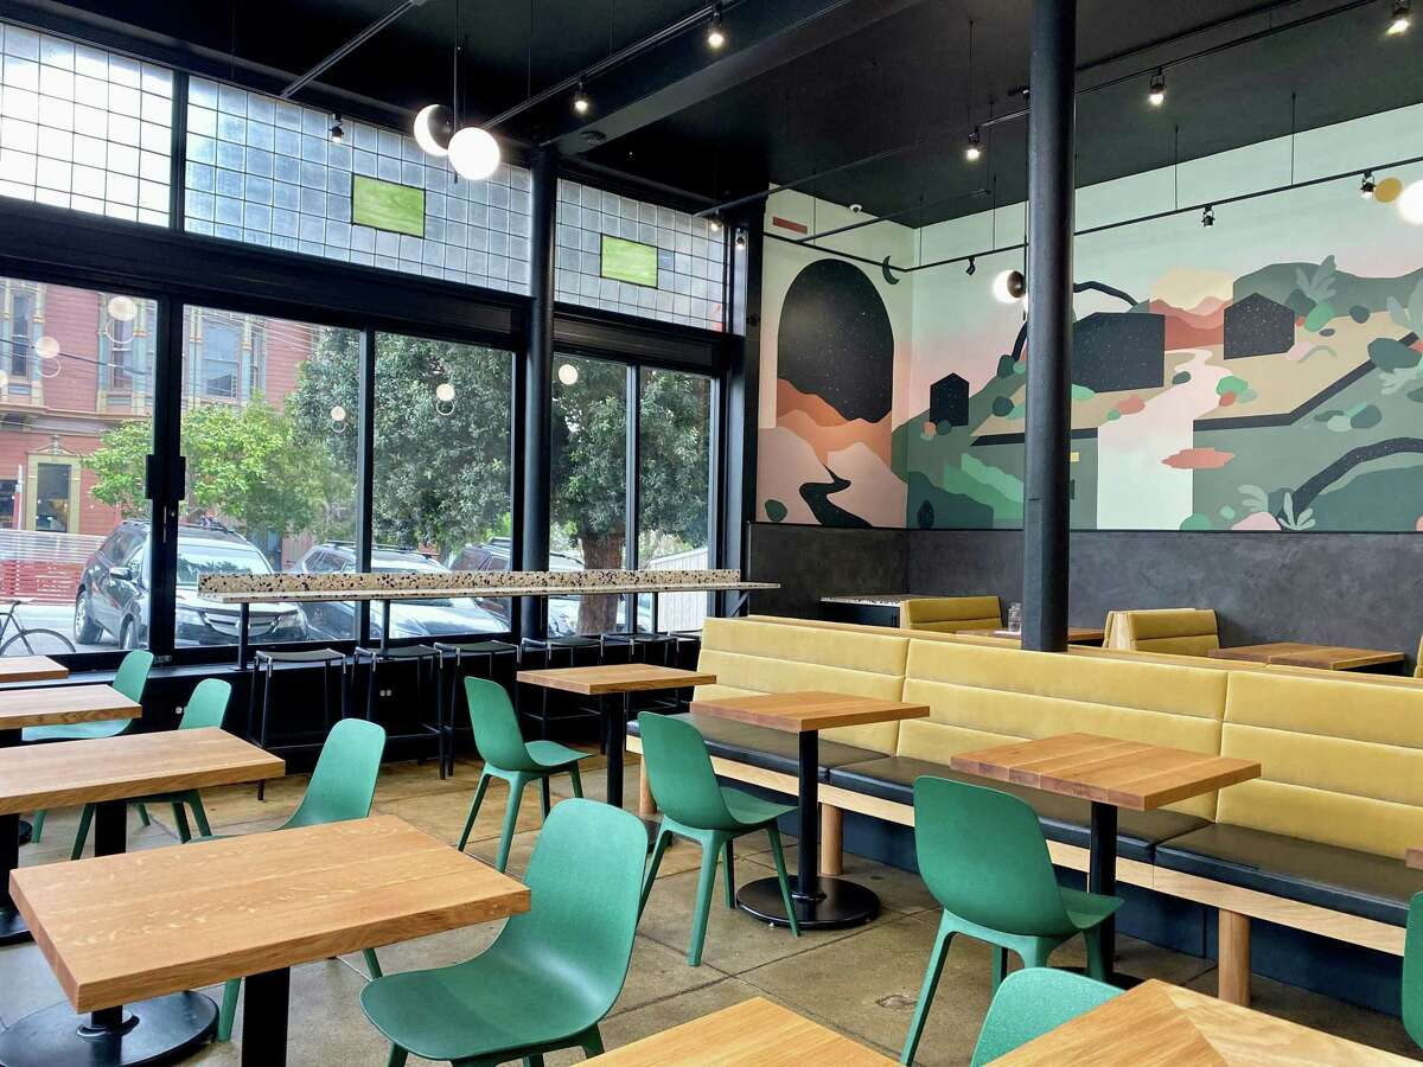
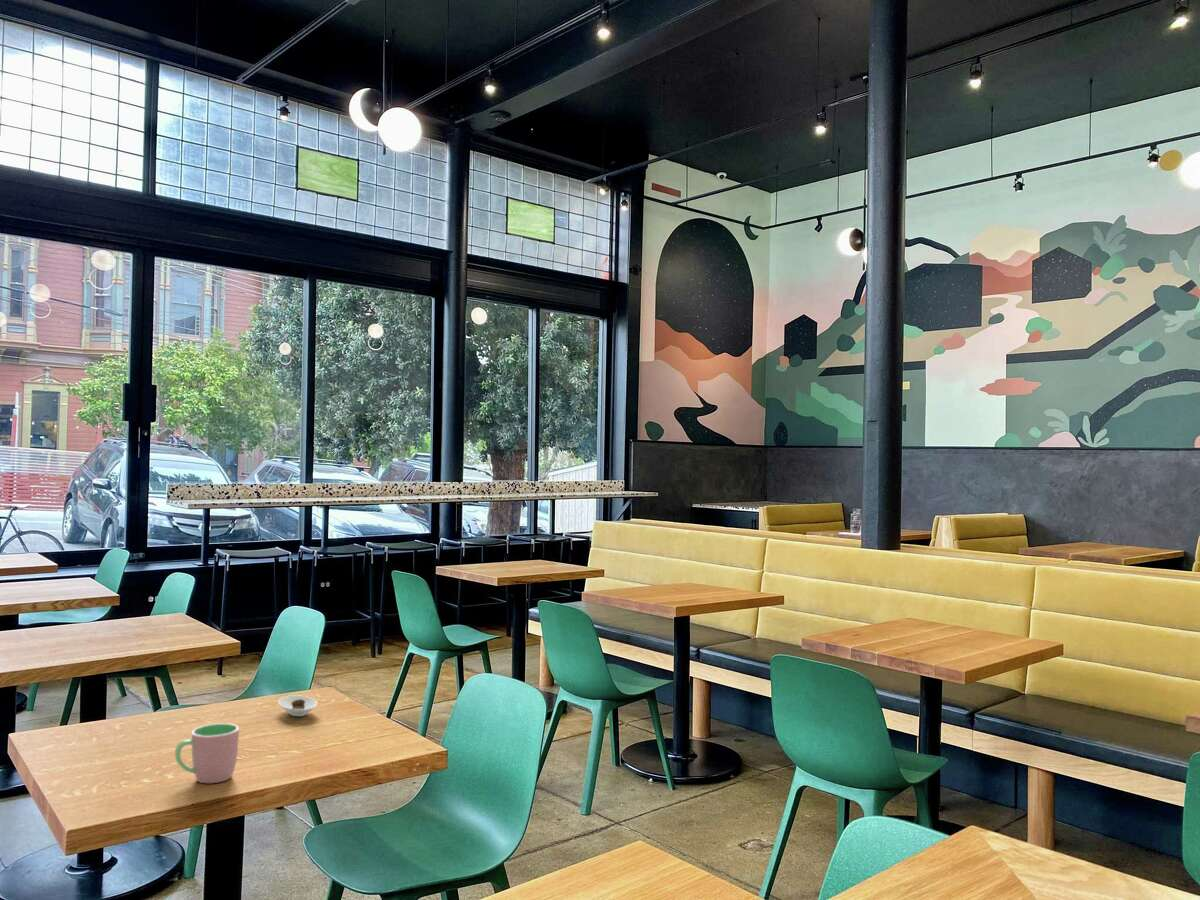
+ saucer (297, 706)
+ cup (207, 755)
